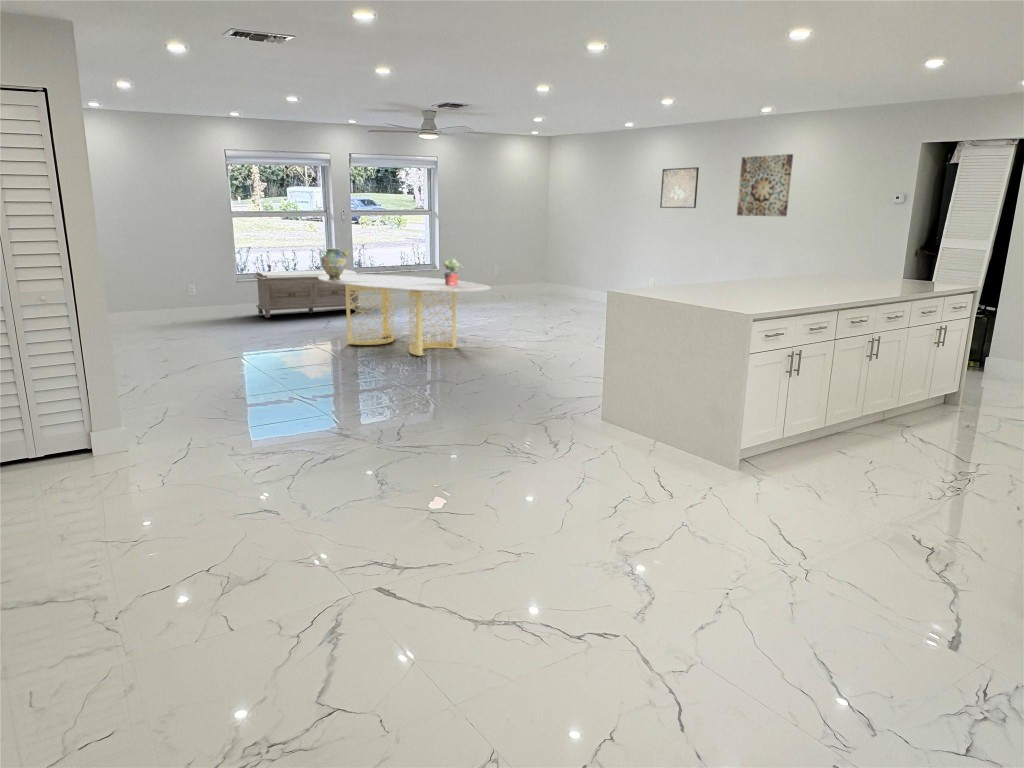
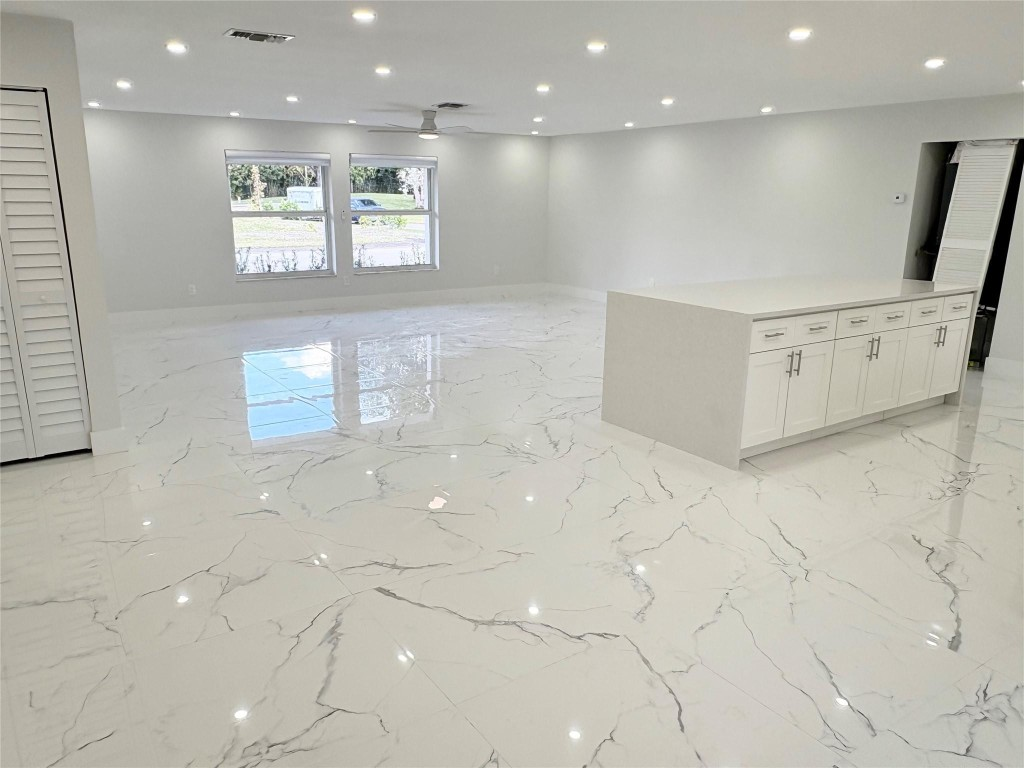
- ceramic jug (334, 263)
- dining table (393, 316)
- potted plant (453, 271)
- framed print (678, 188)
- bench (309, 292)
- wall art (763, 186)
